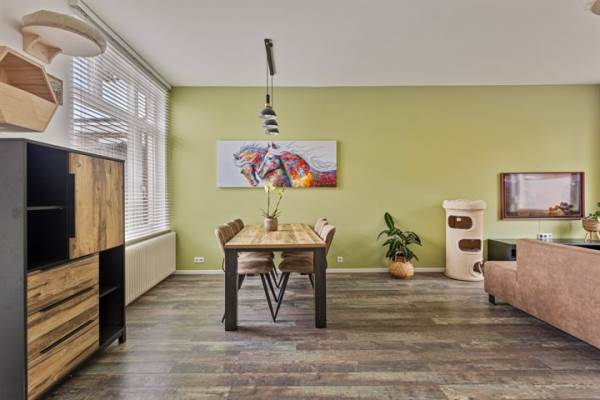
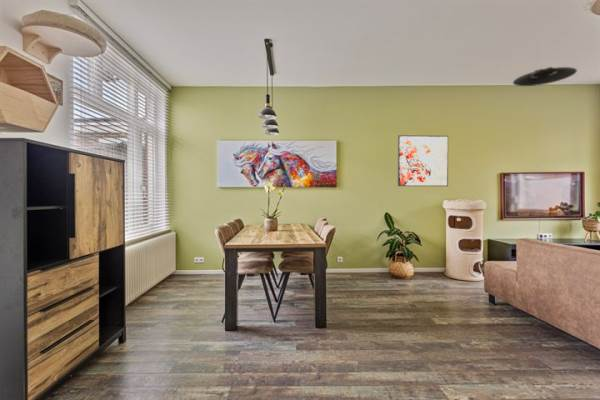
+ ceiling light (543, 73)
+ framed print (422, 160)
